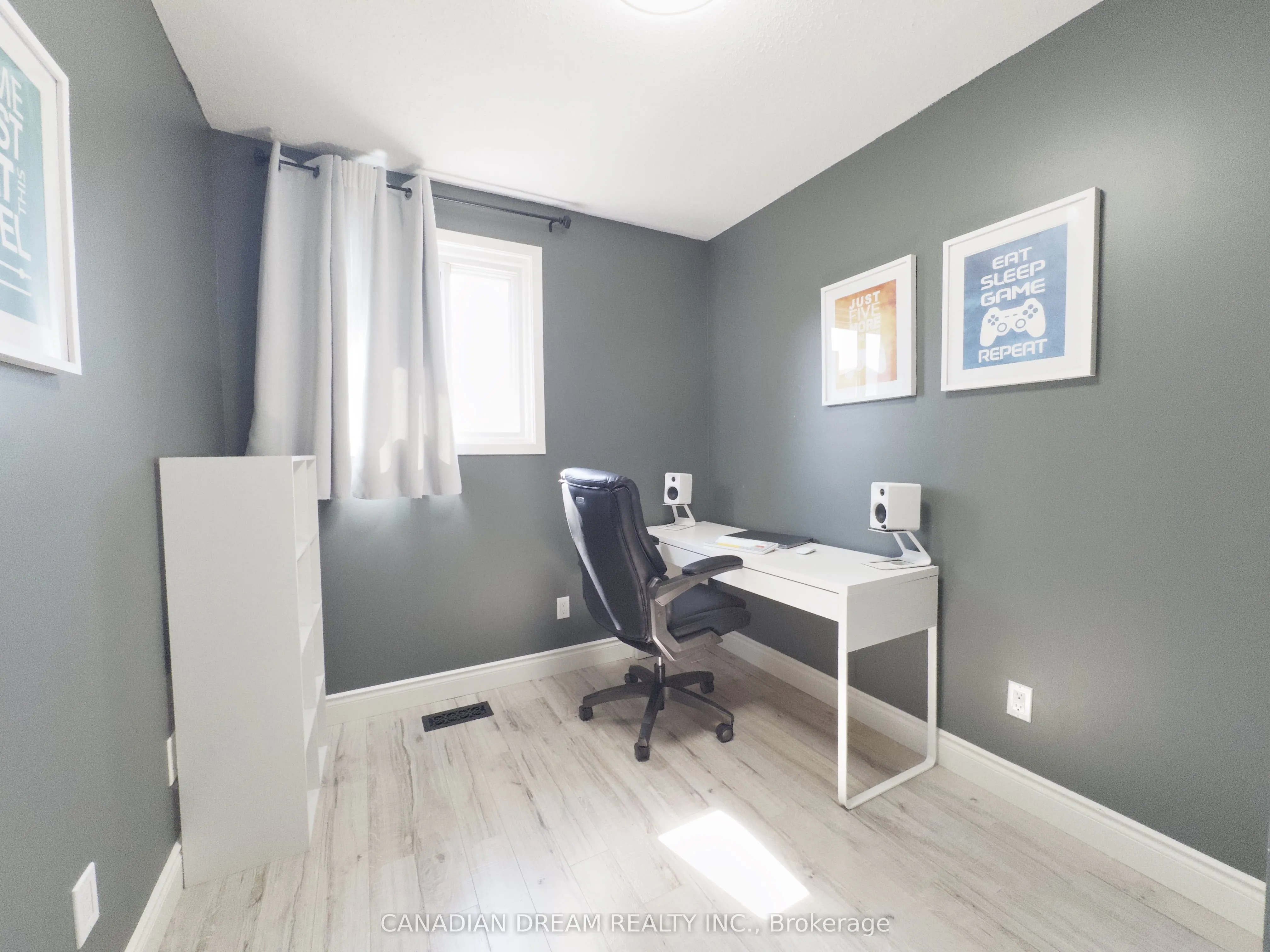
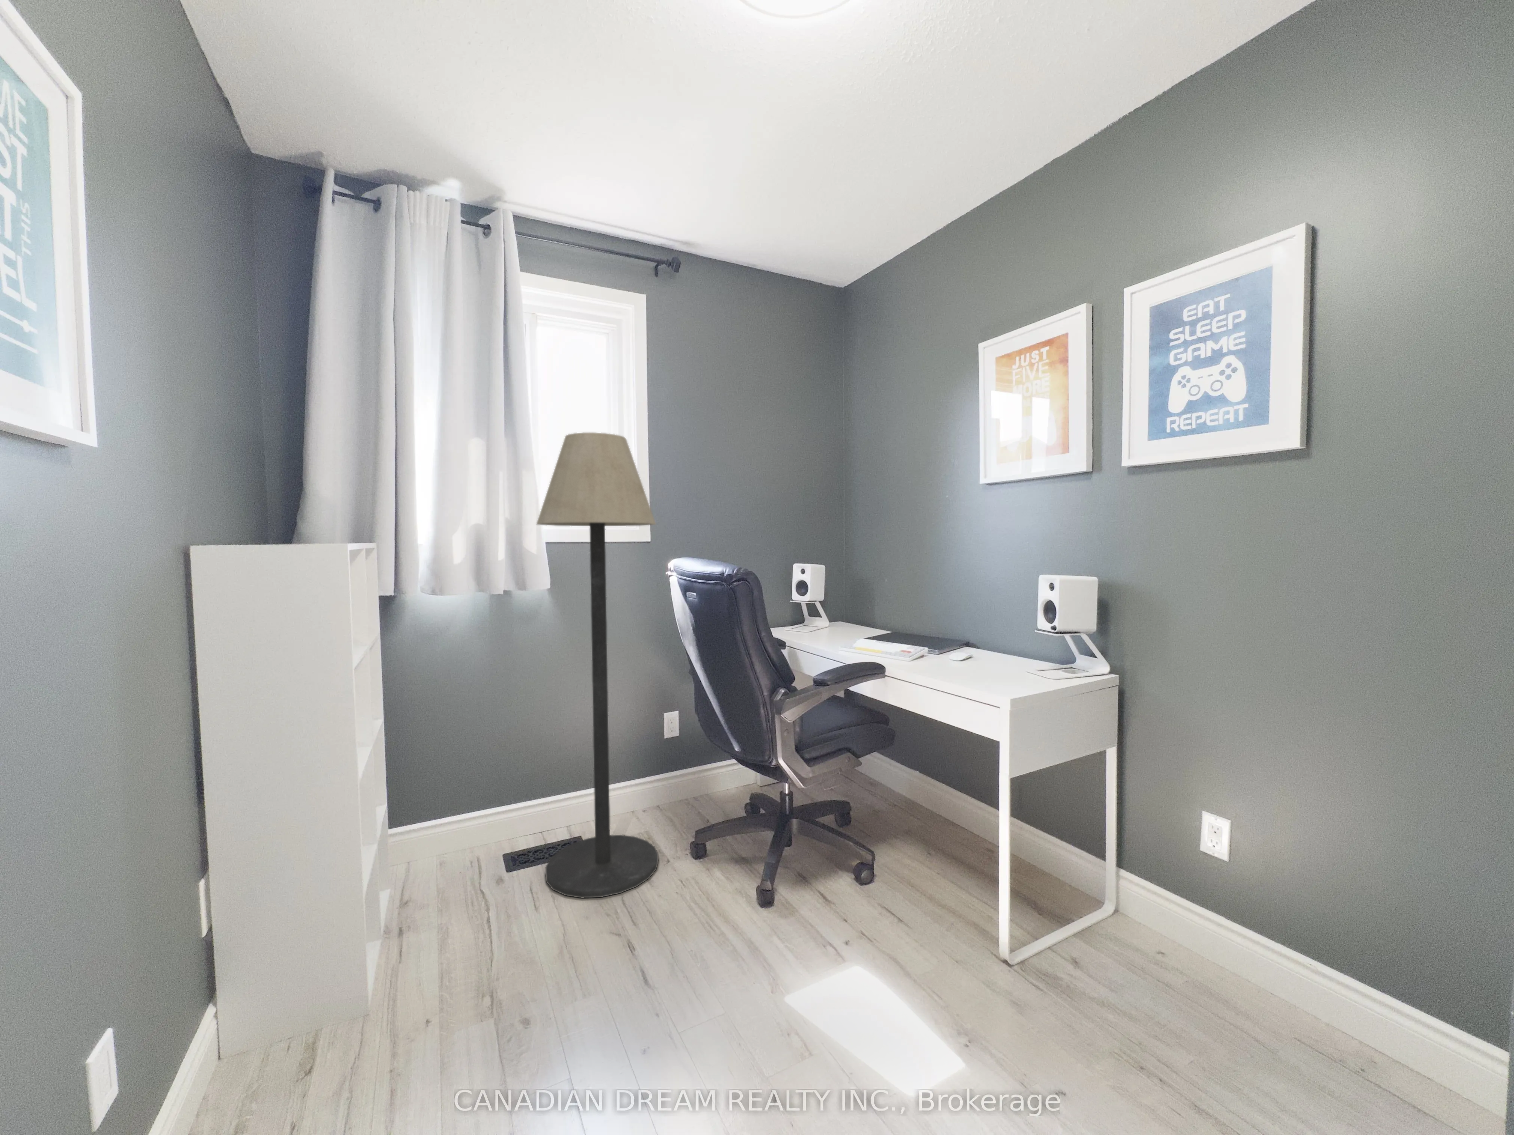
+ floor lamp (600, 655)
